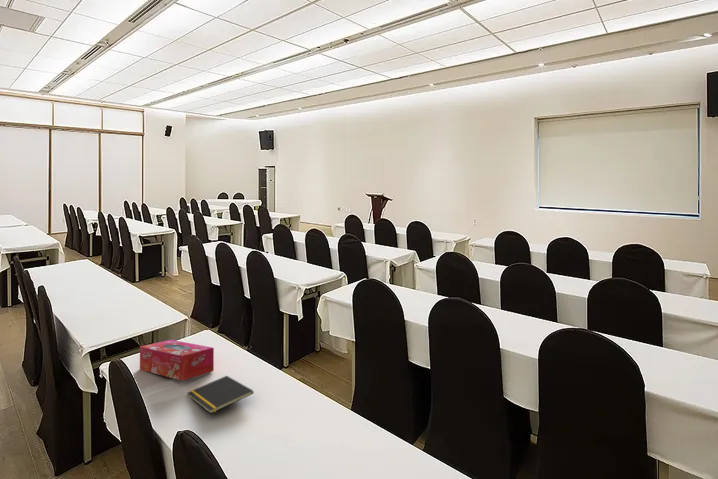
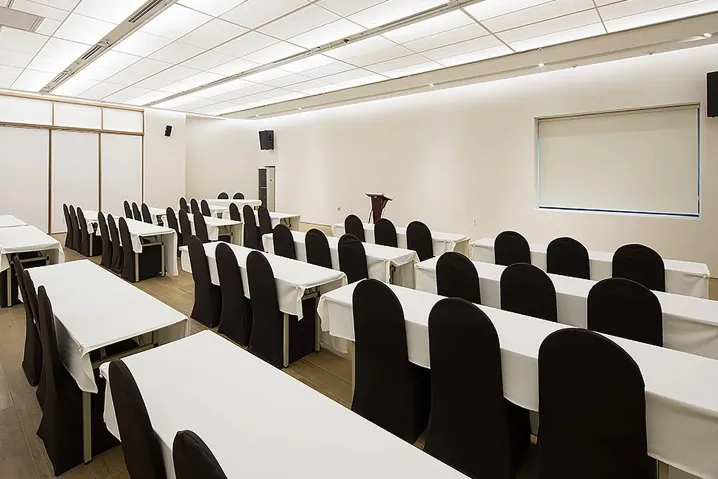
- notepad (219, 393)
- tissue box (176, 358)
